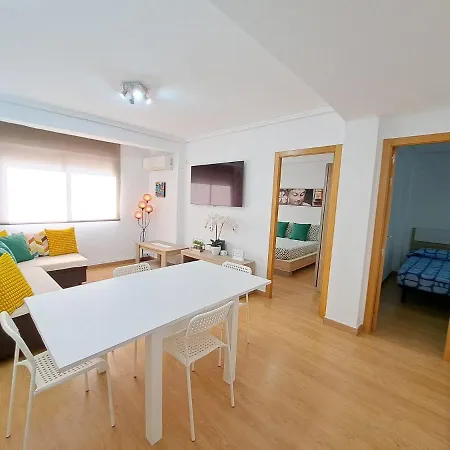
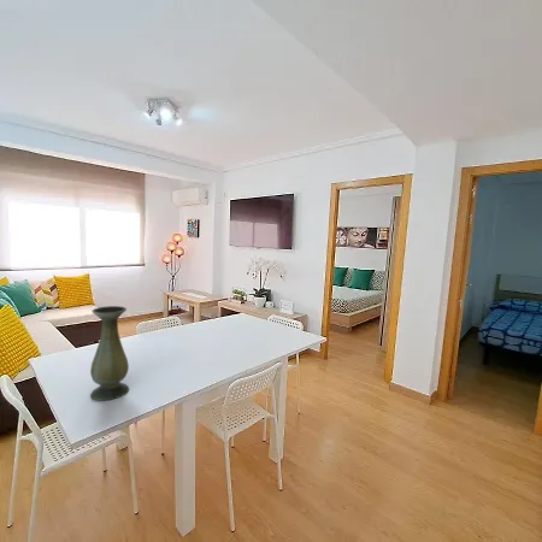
+ vase (110, 350)
